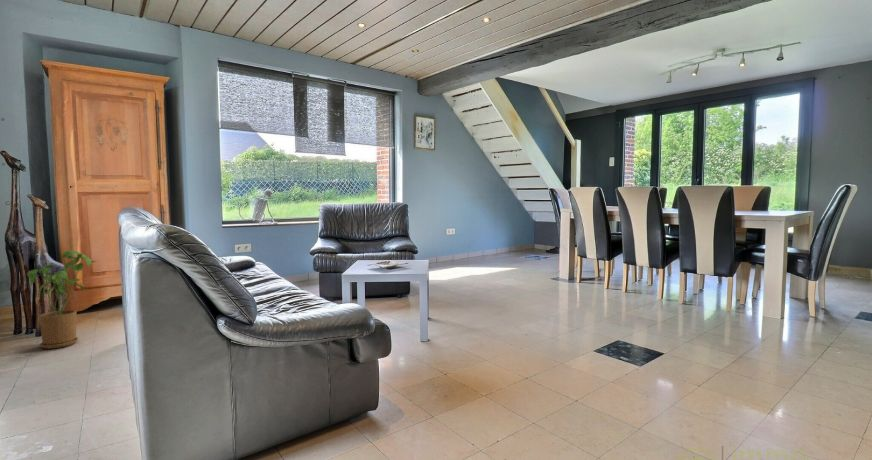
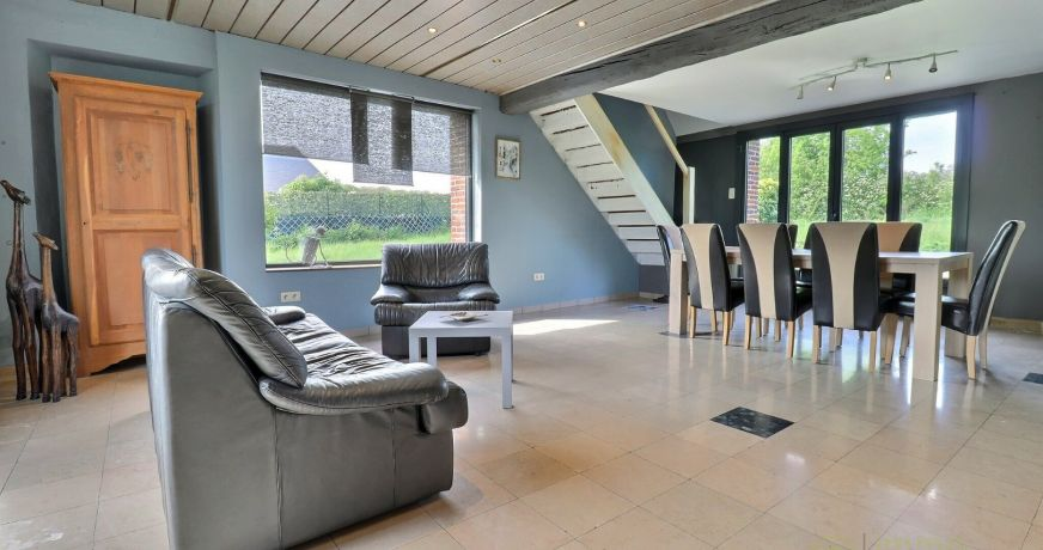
- house plant (60, 299)
